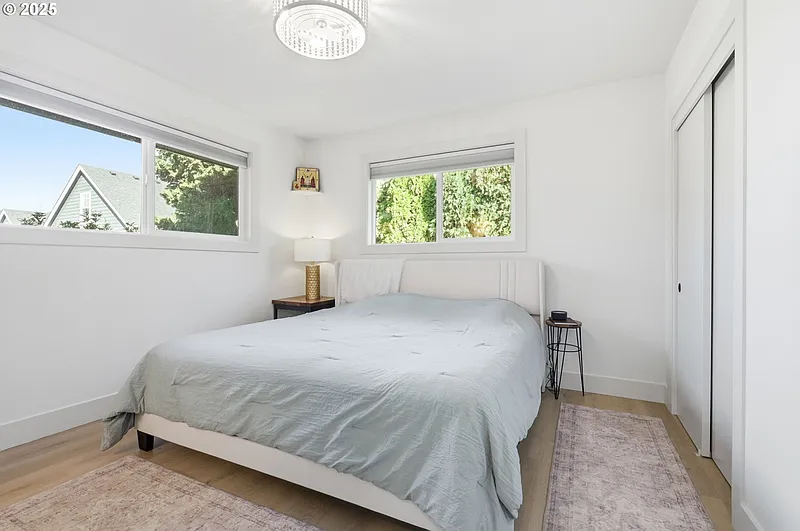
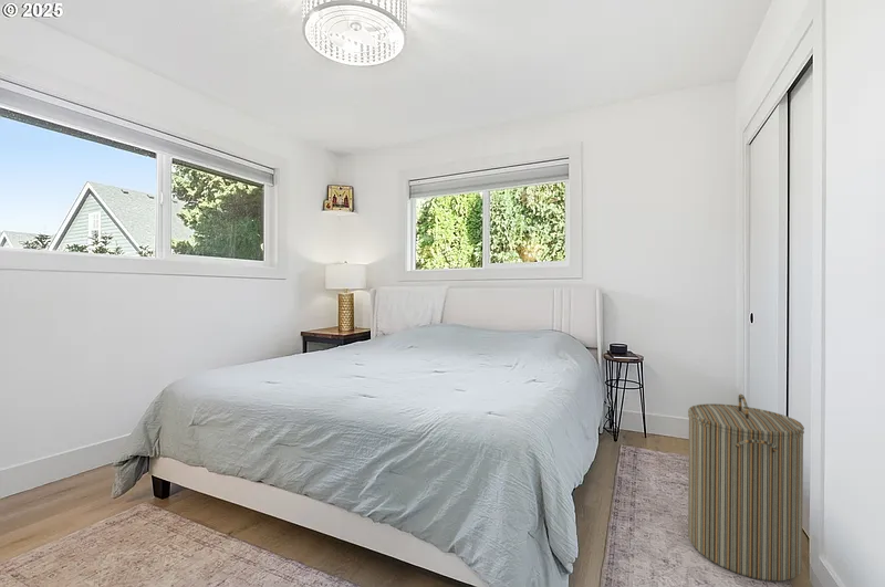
+ laundry hamper (741, 472)
